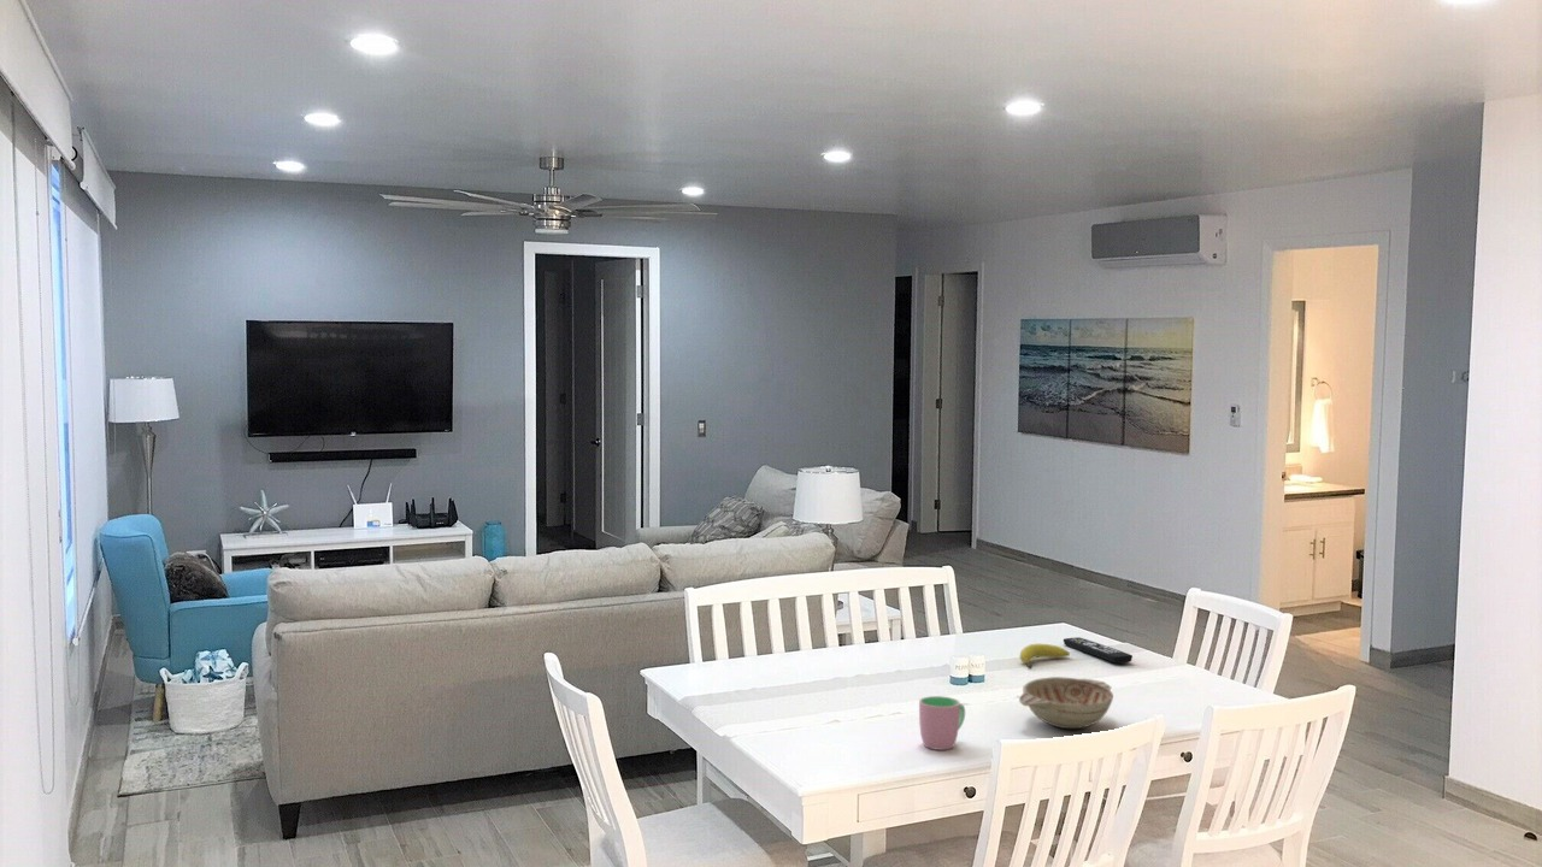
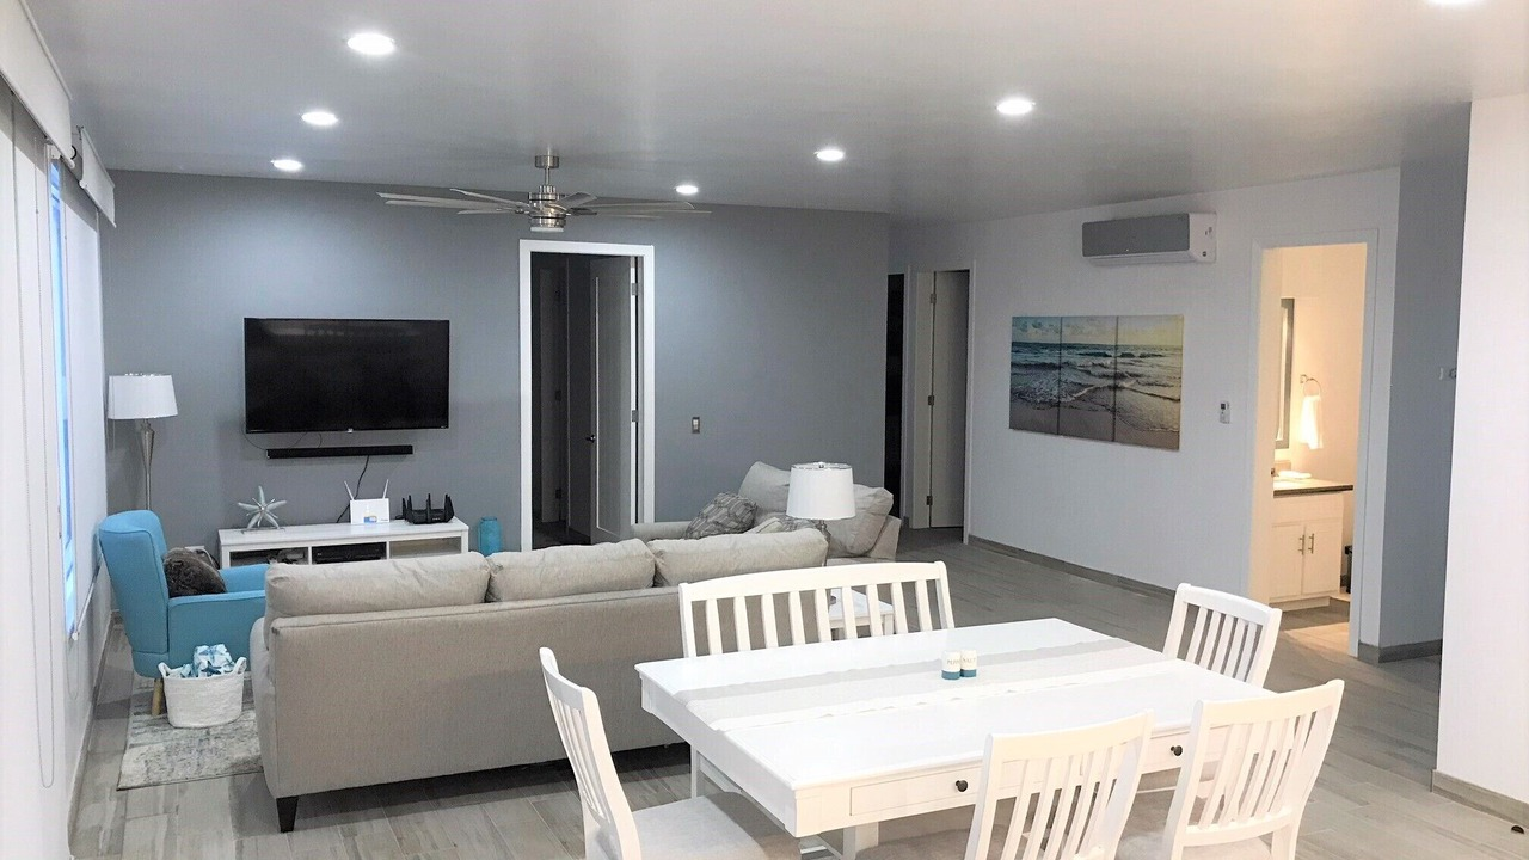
- cup (943, 721)
- decorative bowl (1066, 706)
- fruit (1041, 653)
- remote control (1096, 649)
